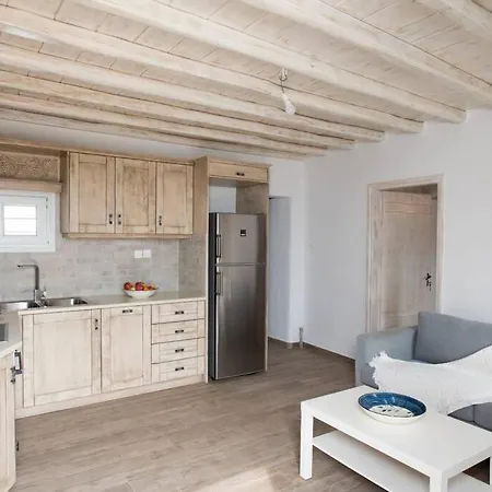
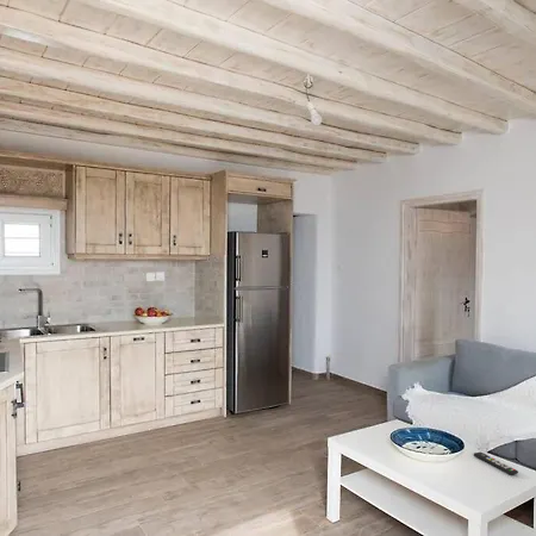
+ remote control (494, 462)
